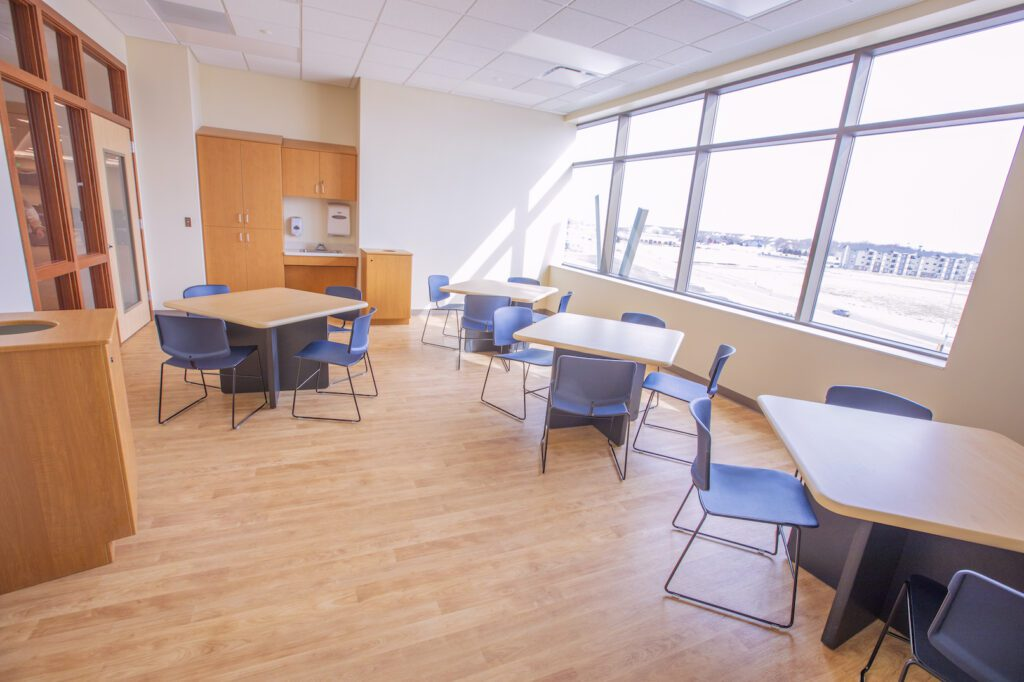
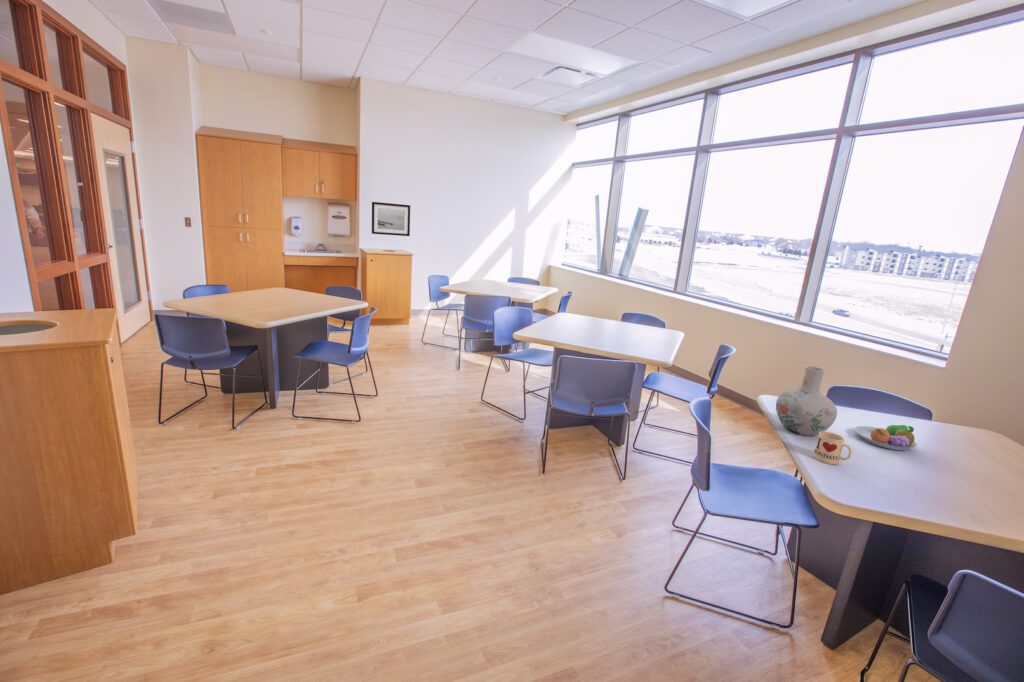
+ fruit bowl (888, 432)
+ mug (833, 449)
+ wall art (391, 219)
+ vase (807, 399)
